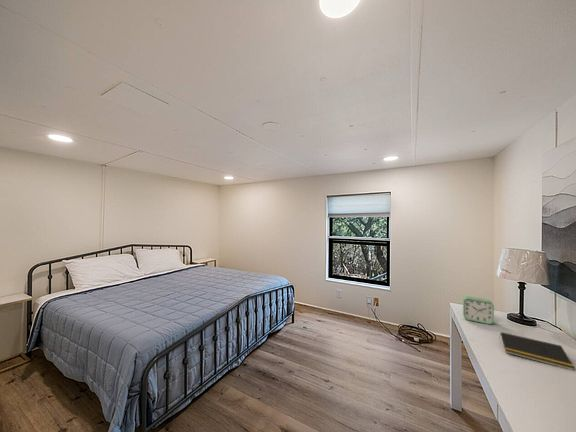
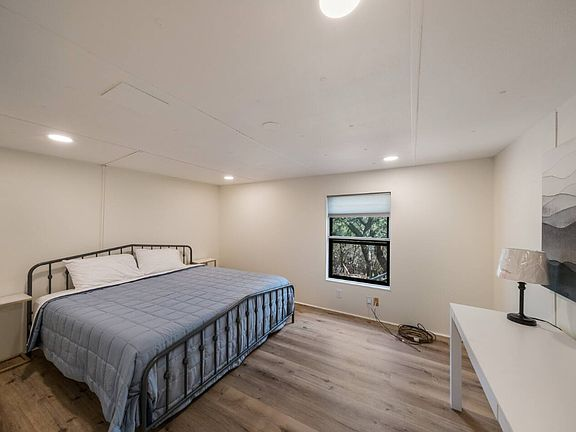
- alarm clock (477, 309)
- notepad (533, 349)
